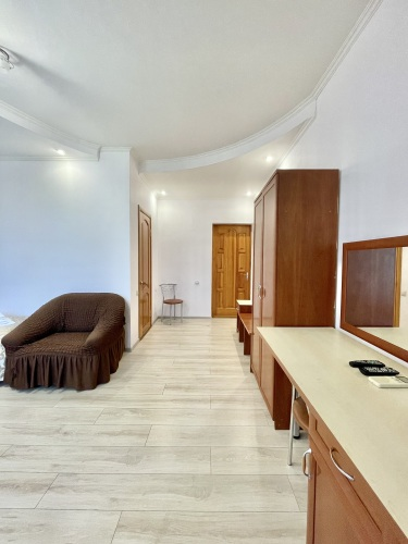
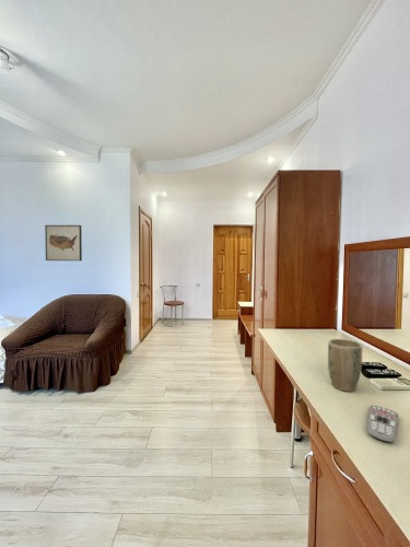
+ wall art (63, 243)
+ plant pot (344, 364)
+ remote control (382, 422)
